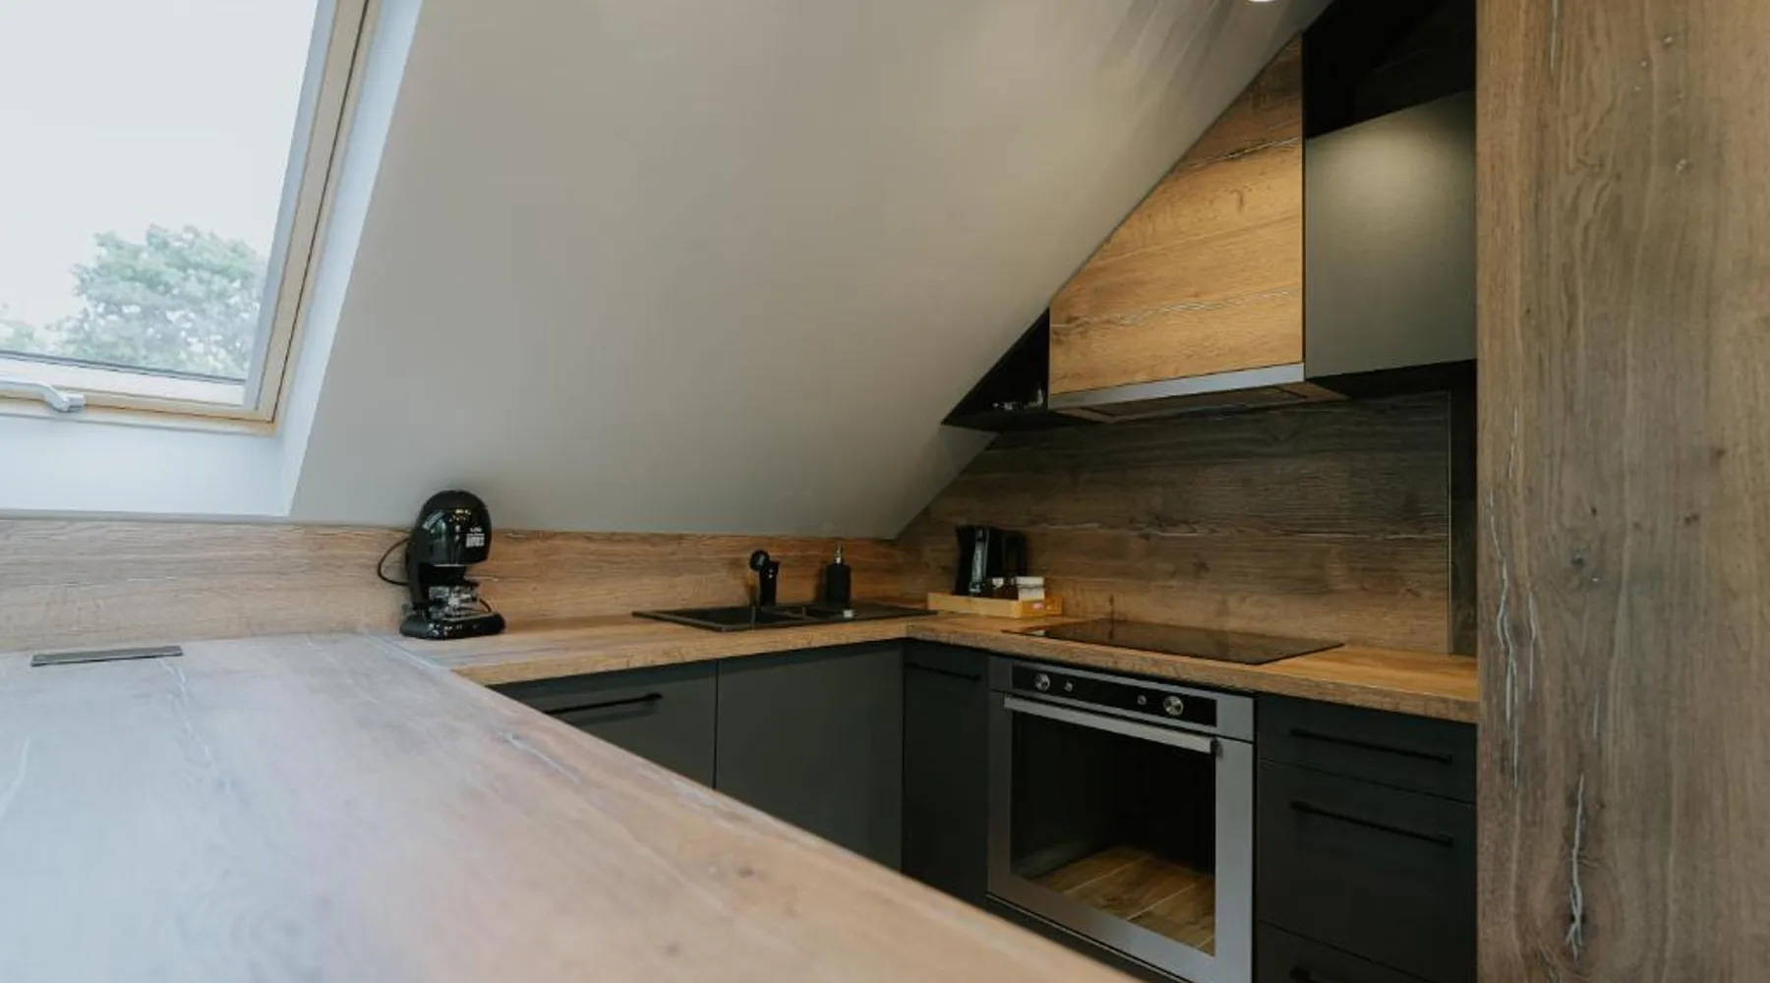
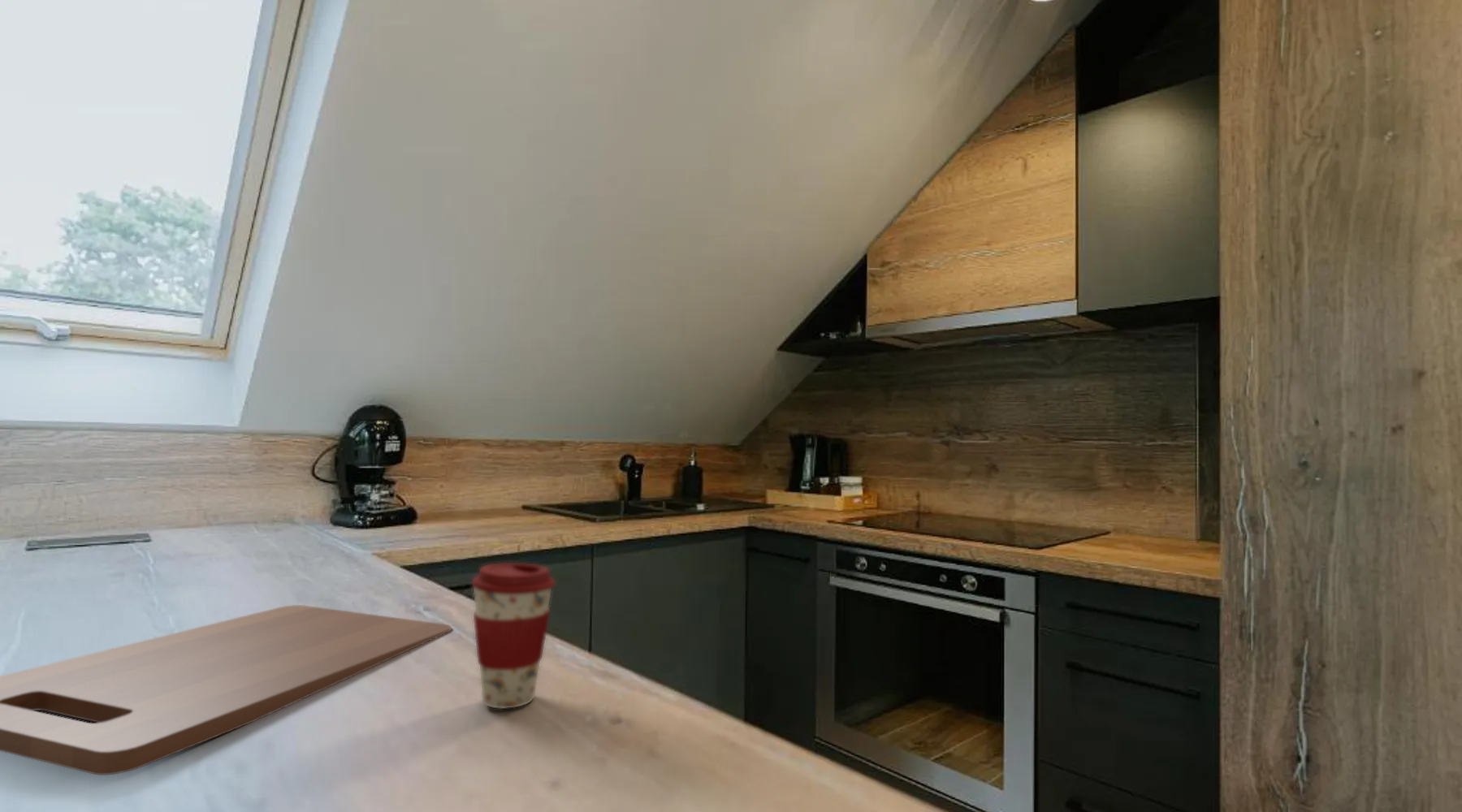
+ cutting board (230, 664)
+ coffee cup (511, 633)
